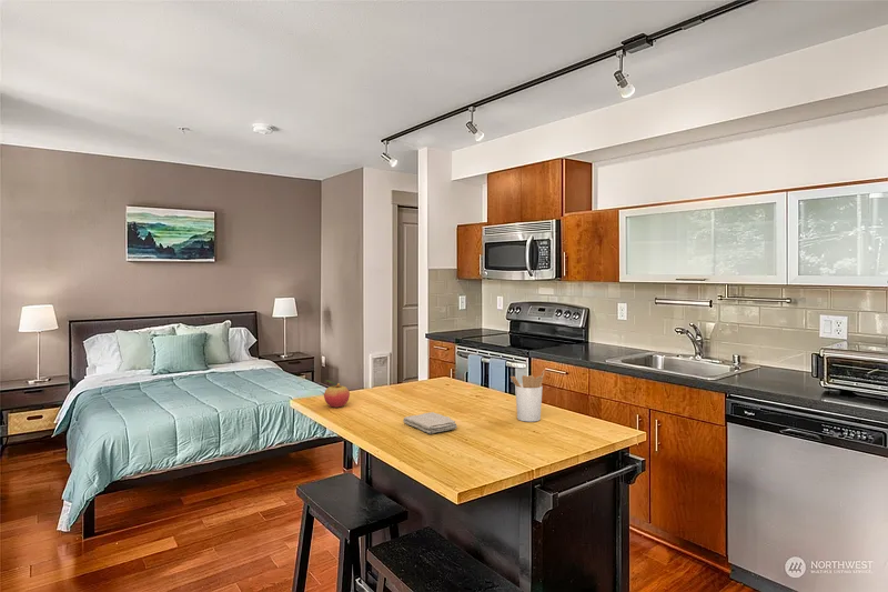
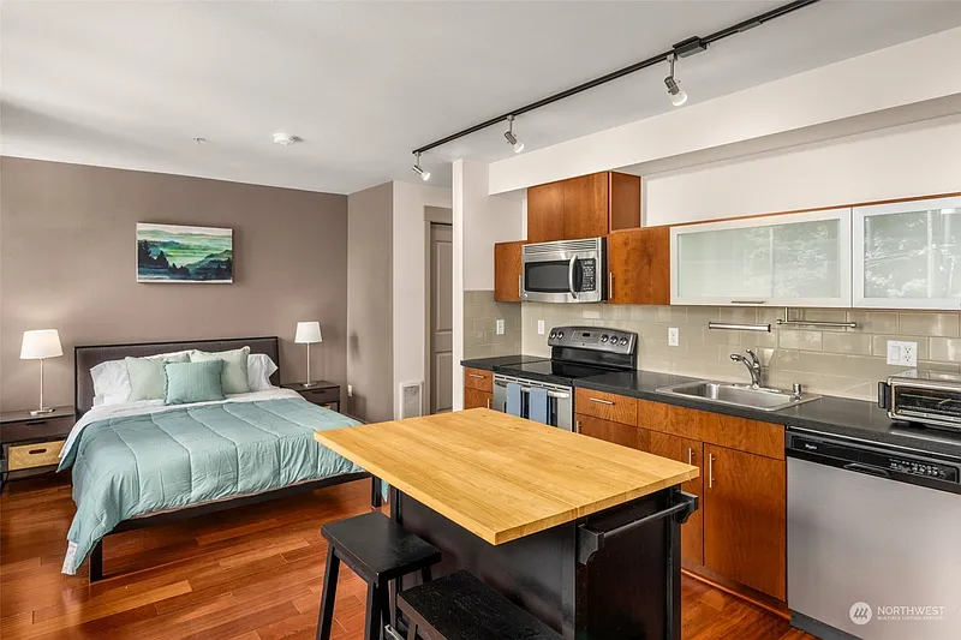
- washcloth (430, 421)
- utensil holder (529, 395)
- fruit (336, 393)
